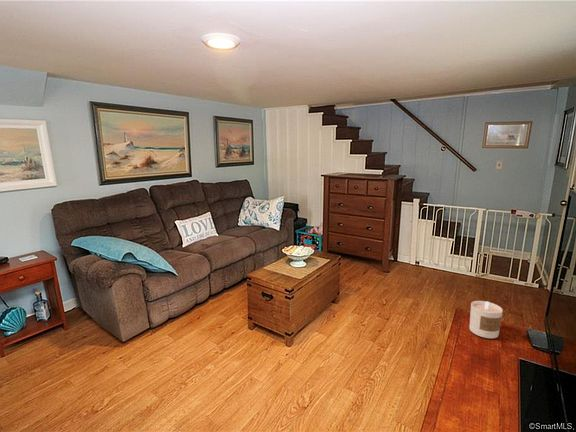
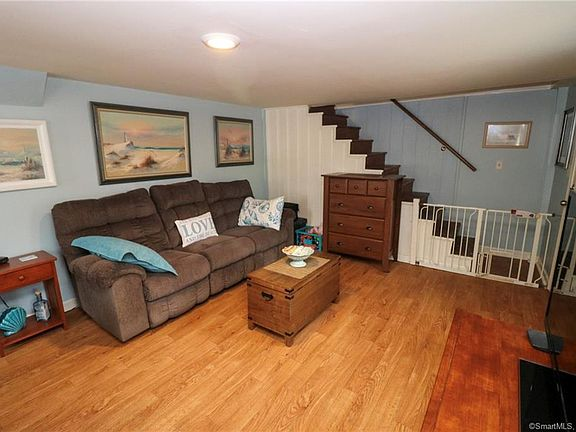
- candle (485, 316)
